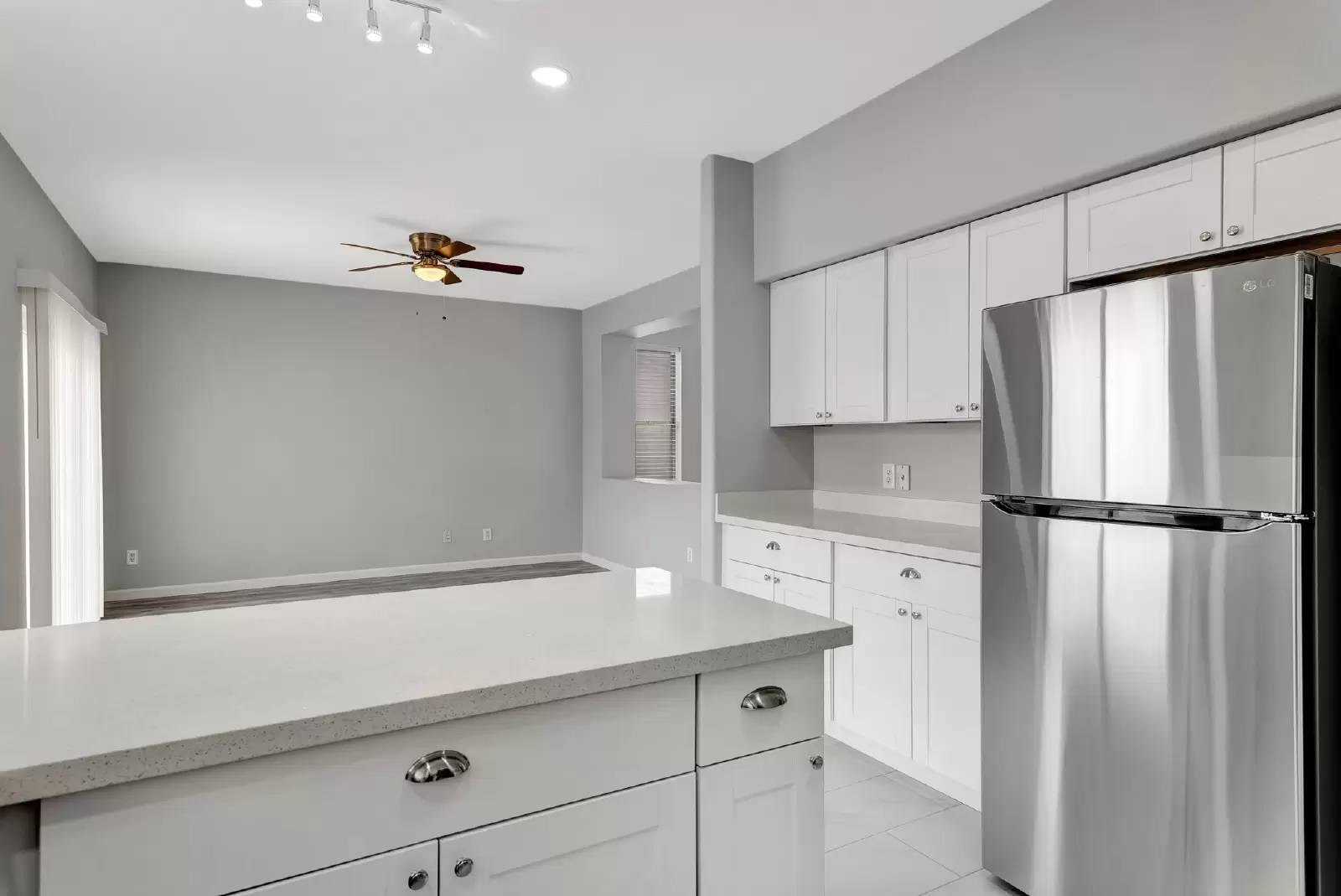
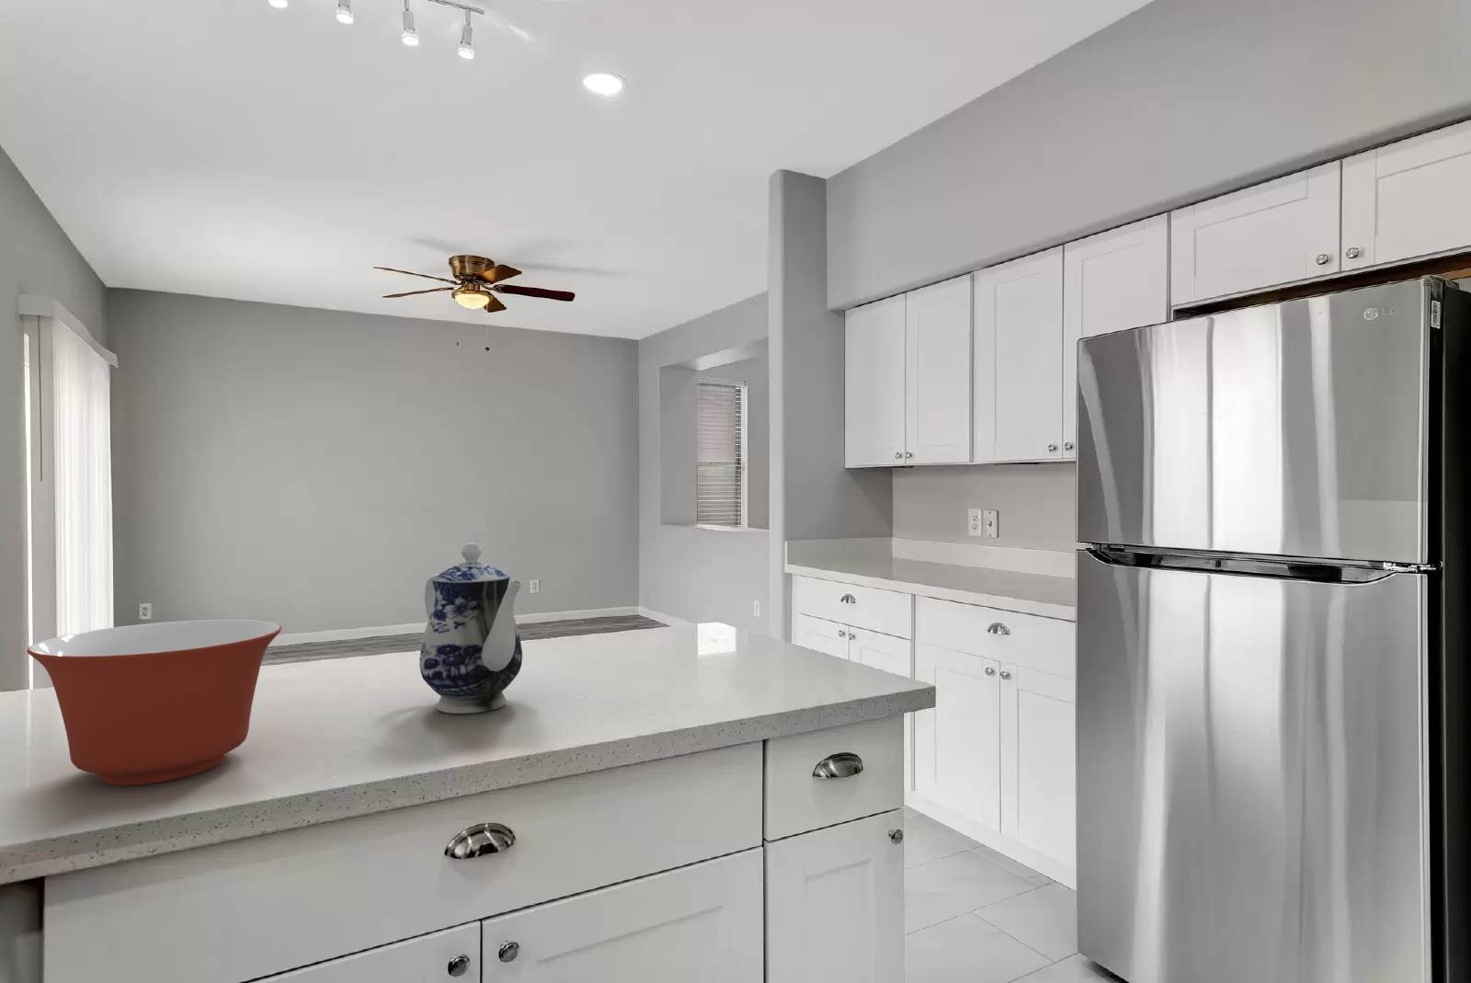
+ mixing bowl (163, 701)
+ teapot (472, 623)
